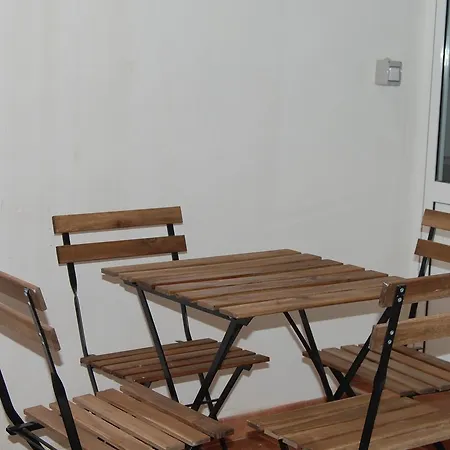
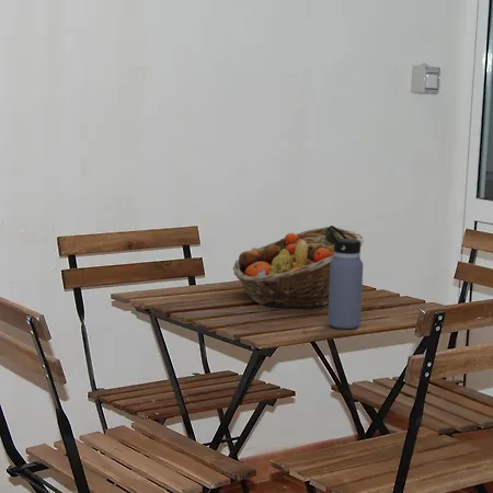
+ fruit basket (297, 264)
+ water bottle (344, 276)
